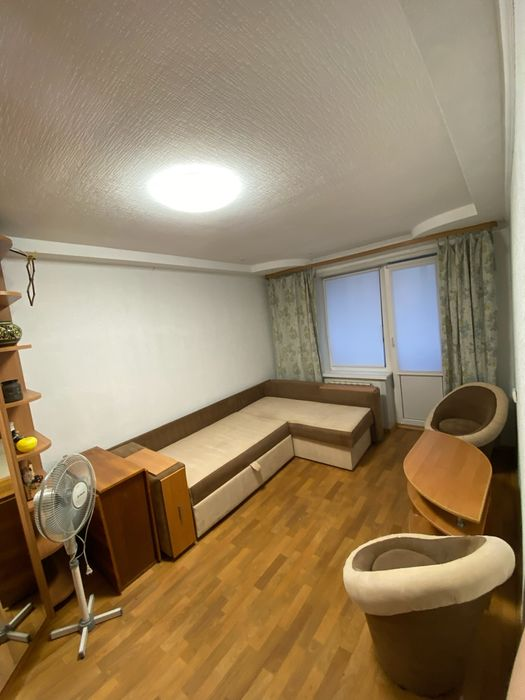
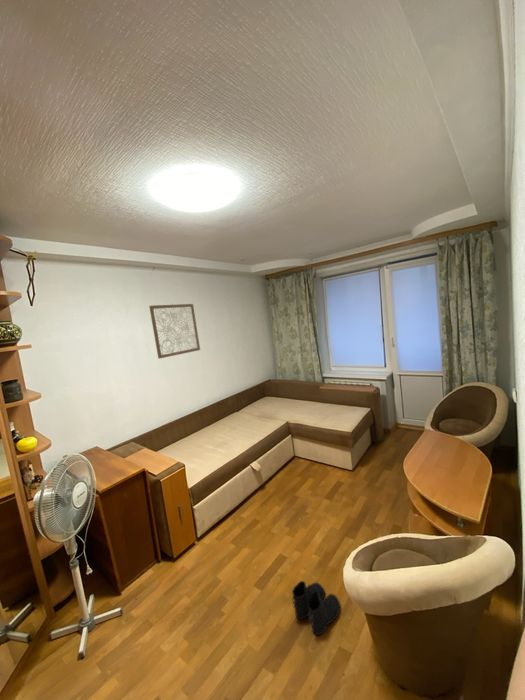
+ boots (315, 596)
+ wall art (175, 330)
